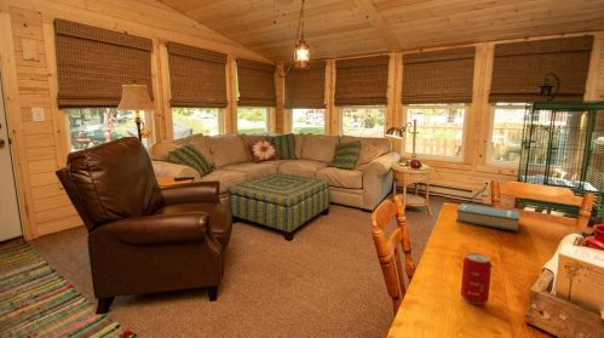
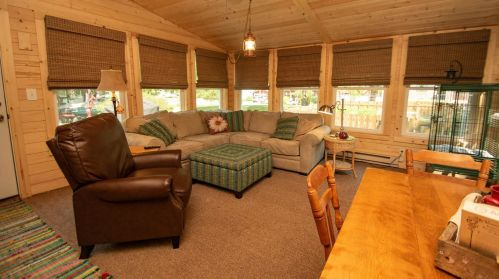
- book (487, 214)
- beverage can (476, 277)
